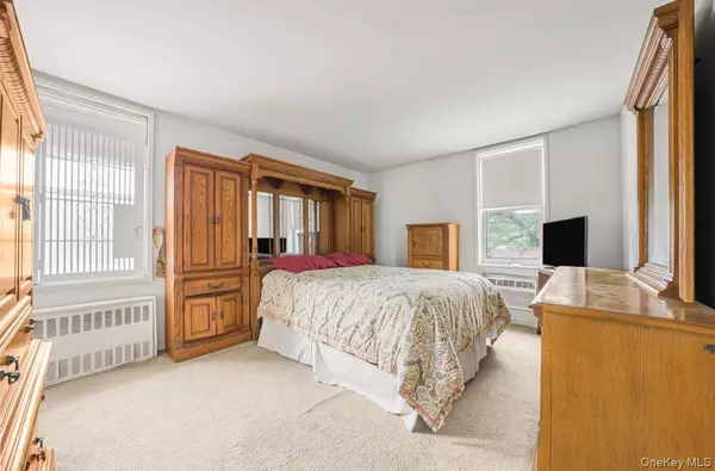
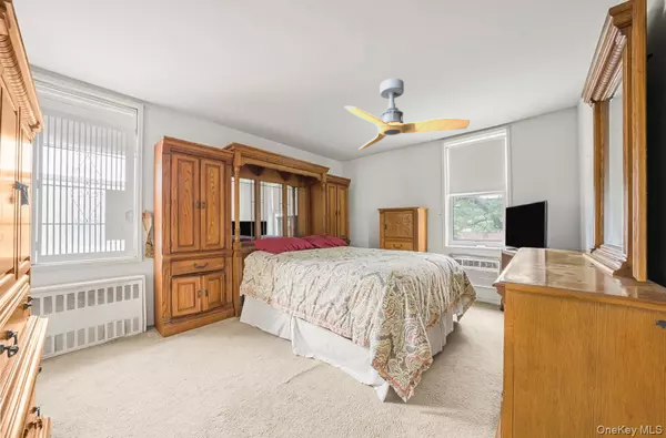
+ ceiling fan (401, 111)
